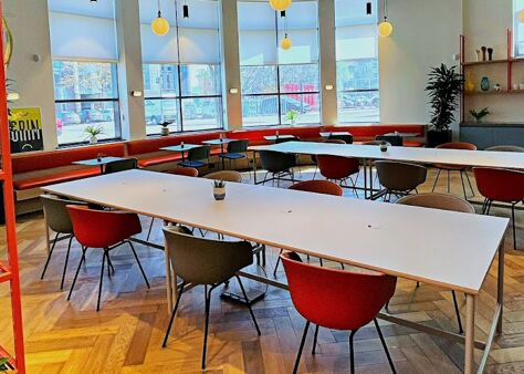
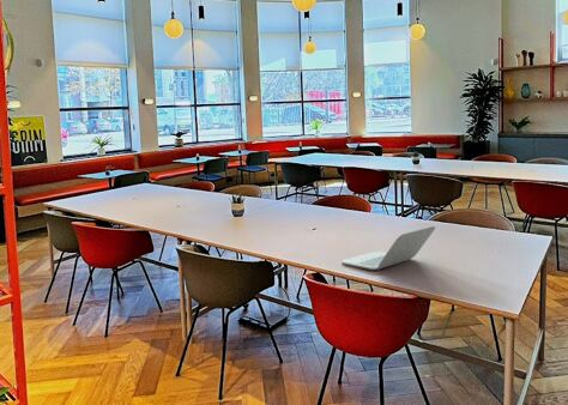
+ laptop (389, 248)
